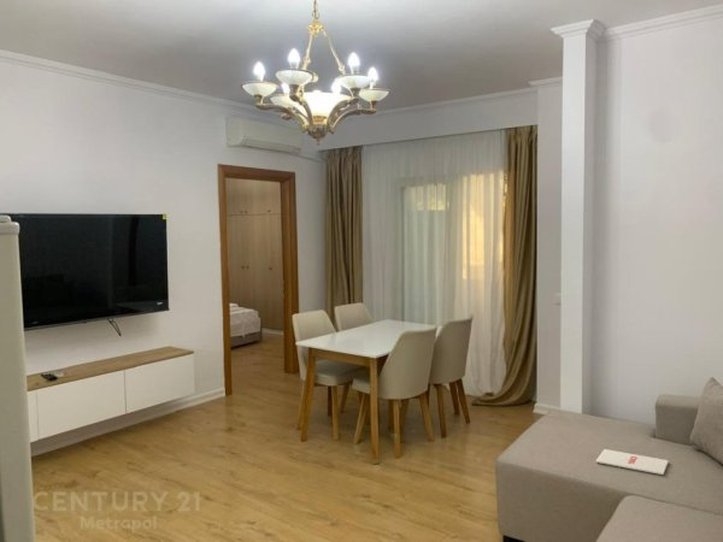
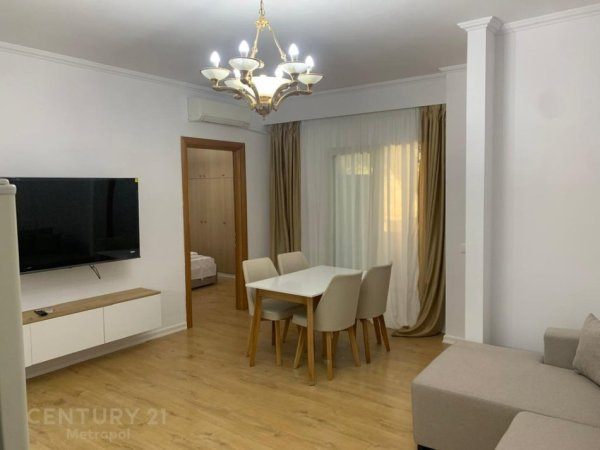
- magazine (631, 461)
